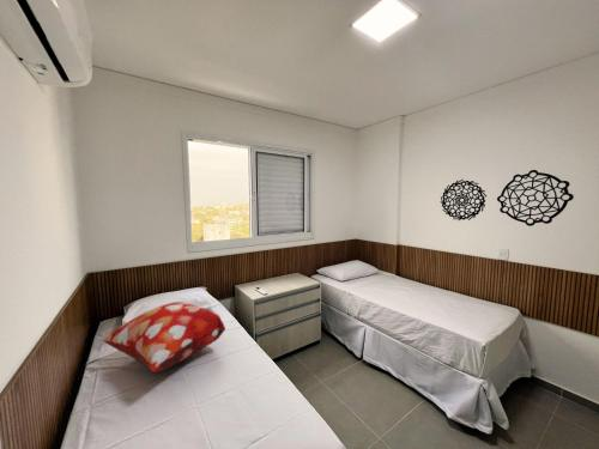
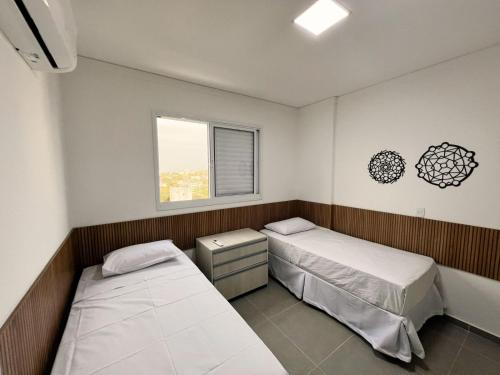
- decorative pillow (167, 333)
